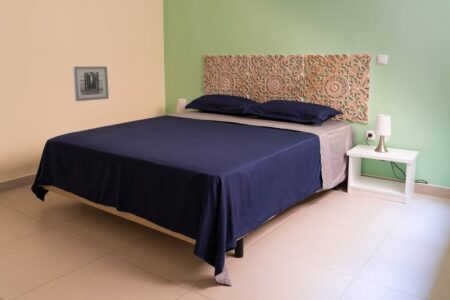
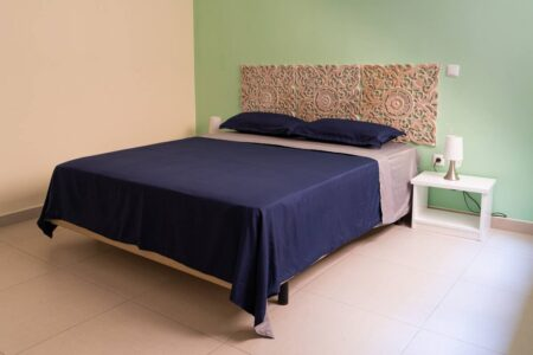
- wall art (91, 83)
